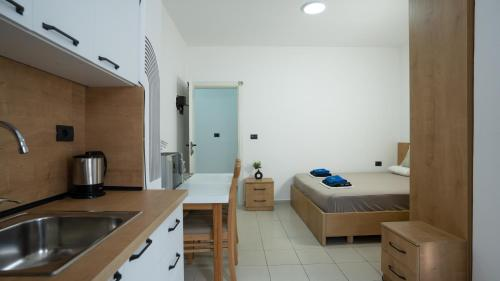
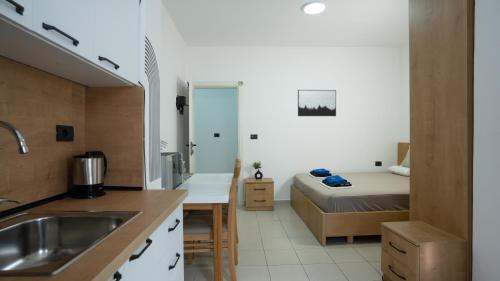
+ wall art (317, 103)
